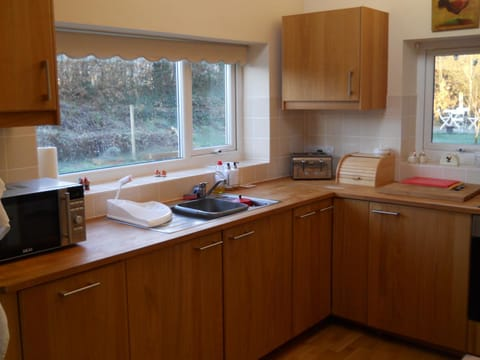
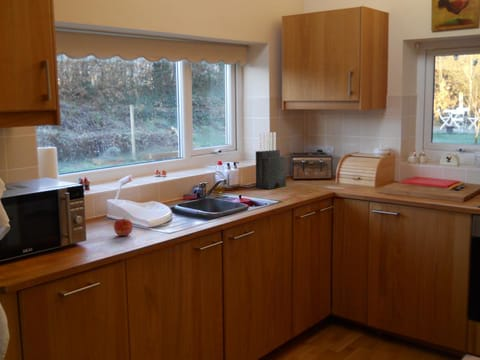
+ knife block (272, 159)
+ apple (123, 226)
